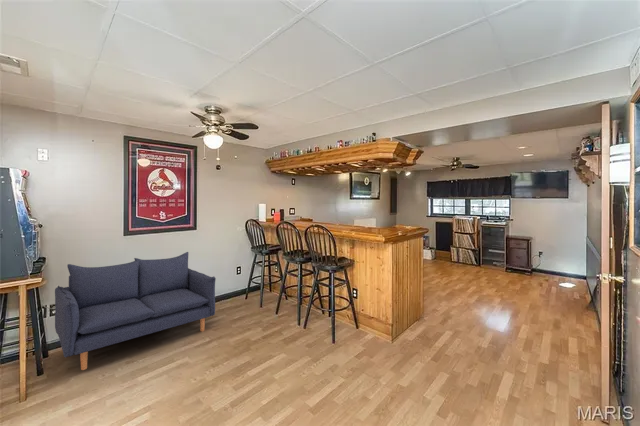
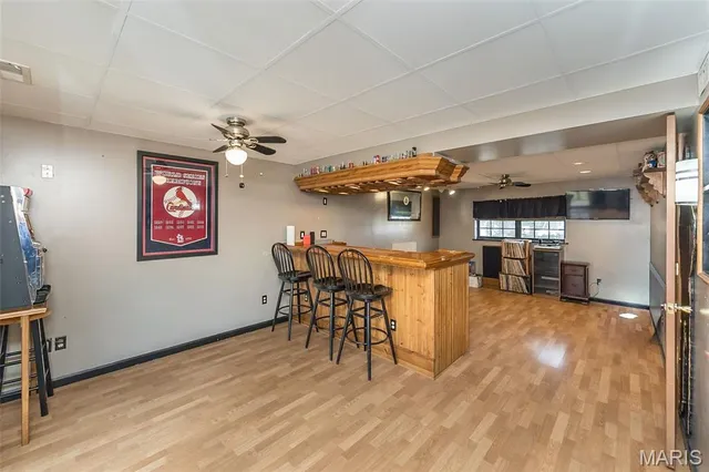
- sofa (142, 299)
